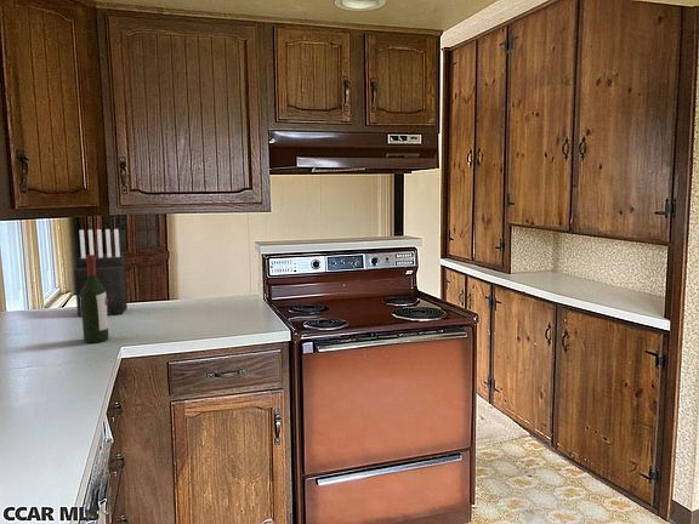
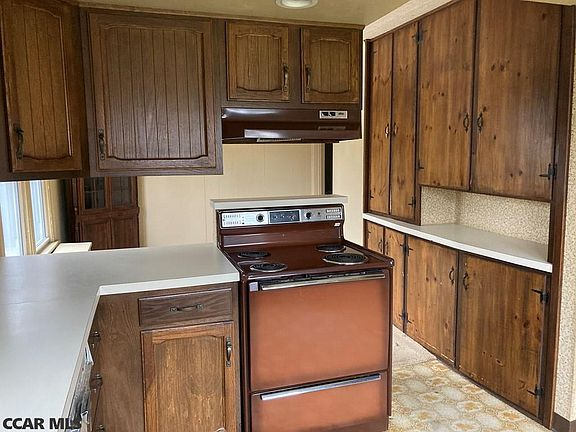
- knife block (100, 272)
- wine bottle (93, 297)
